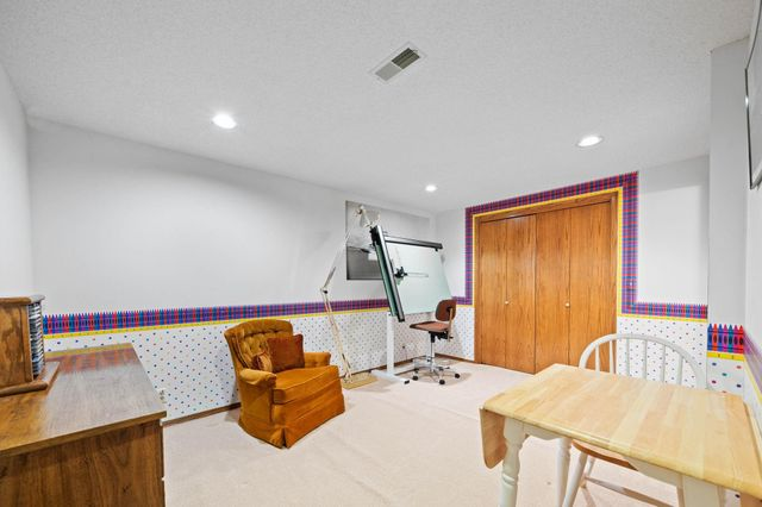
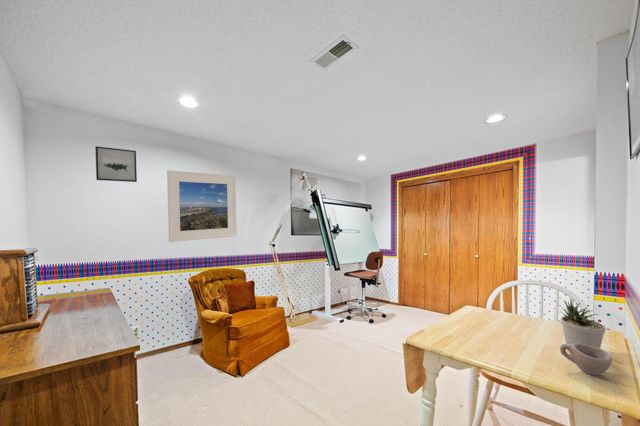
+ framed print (204, 206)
+ potted plant (581, 325)
+ cup (584, 359)
+ wall art (116, 164)
